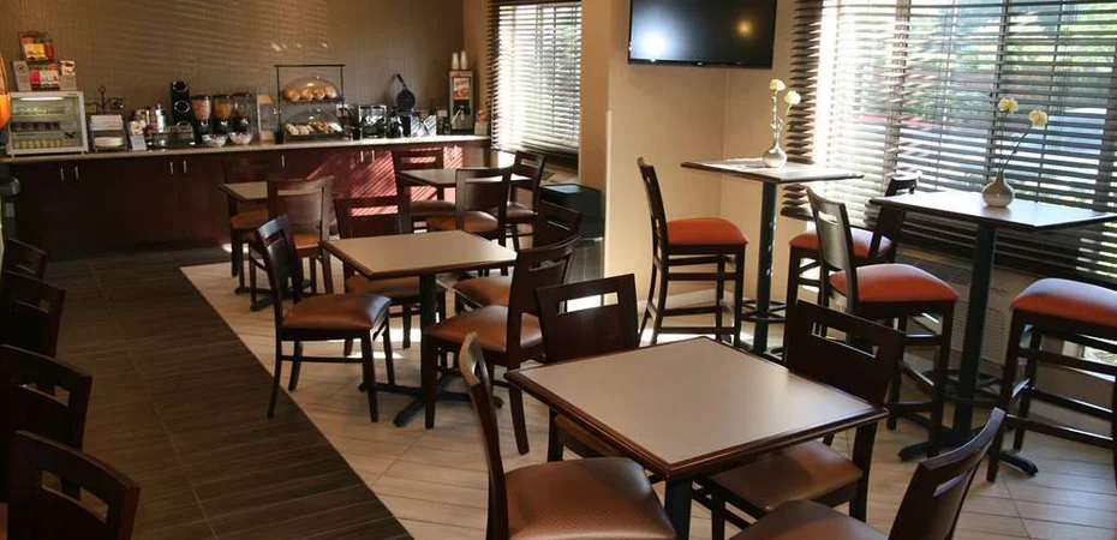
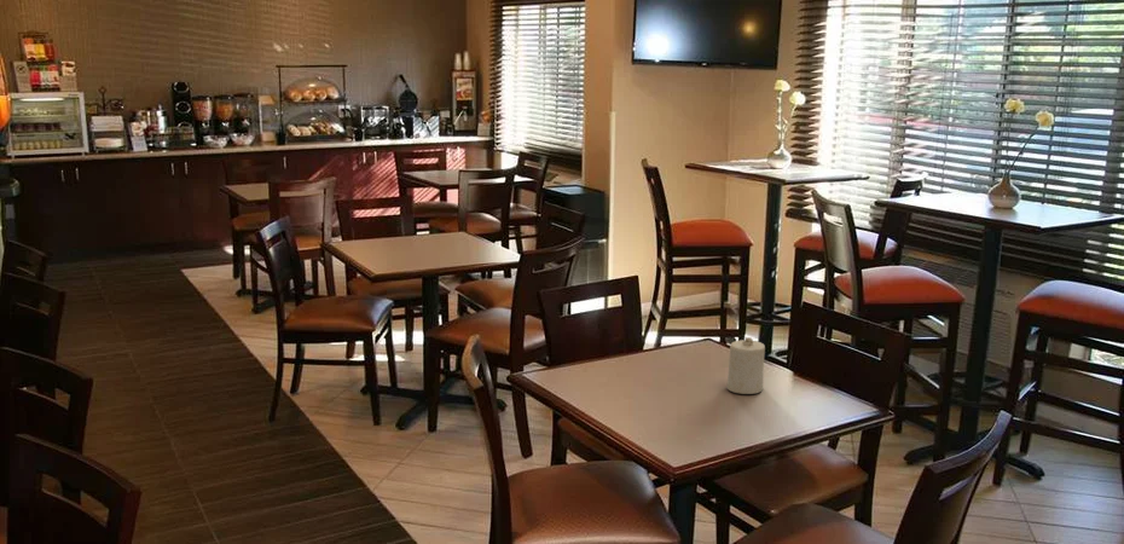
+ candle (746, 361)
